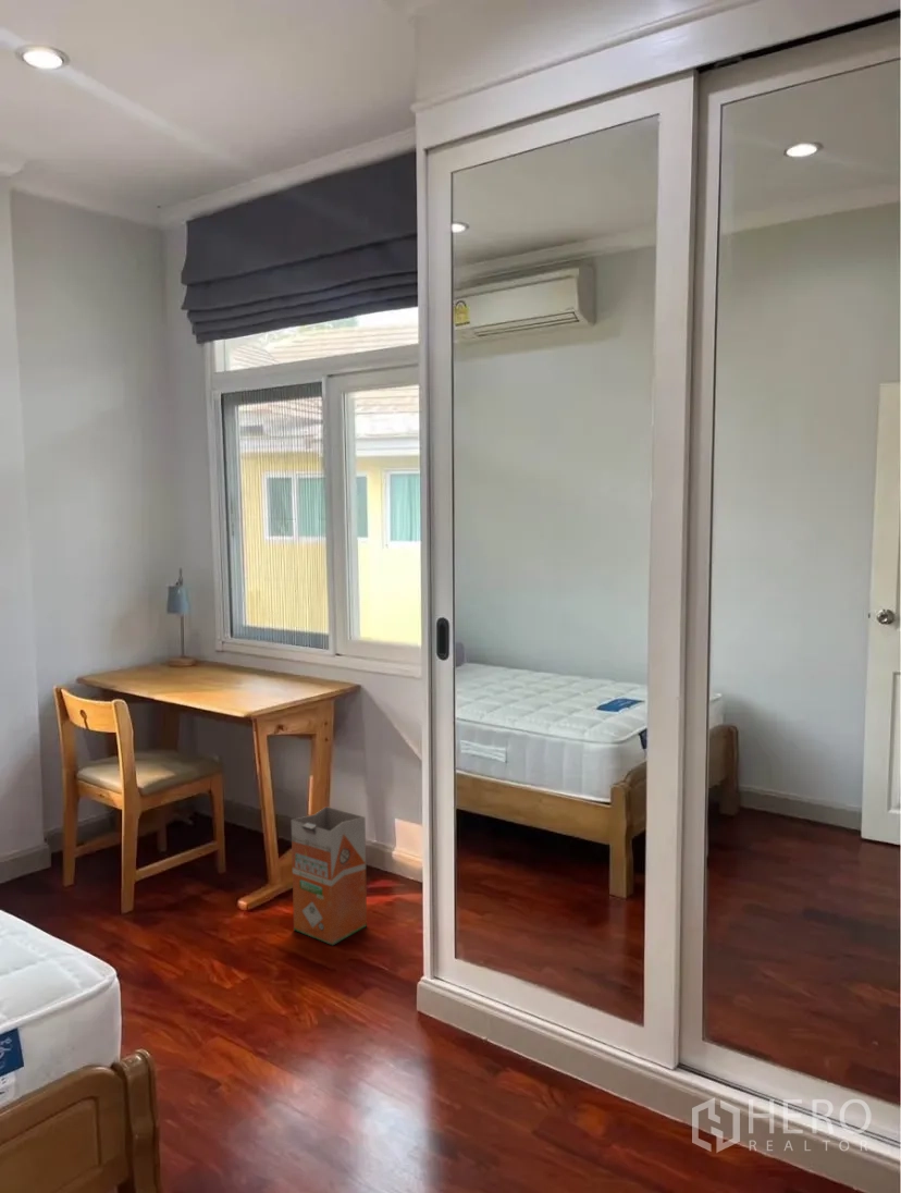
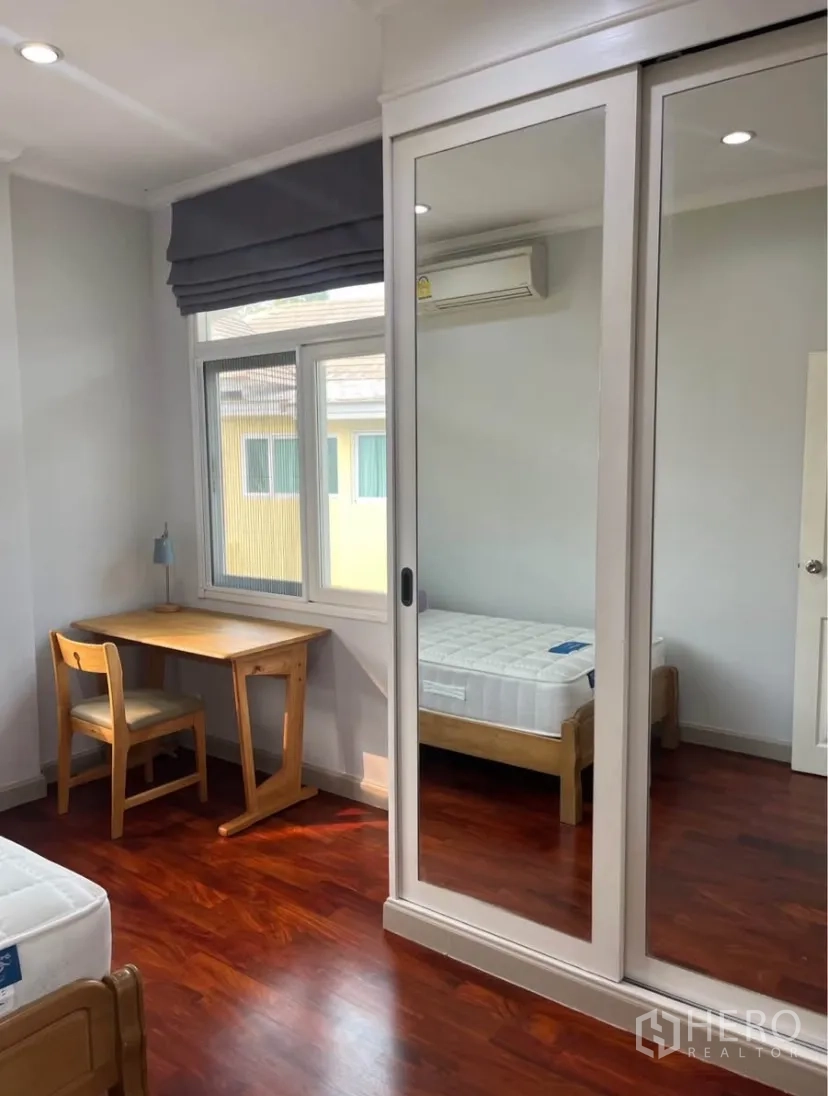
- waste bin (325, 872)
